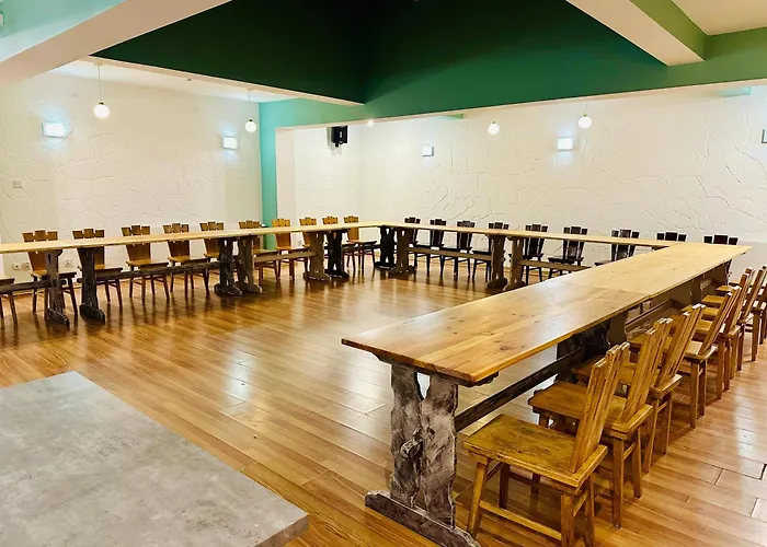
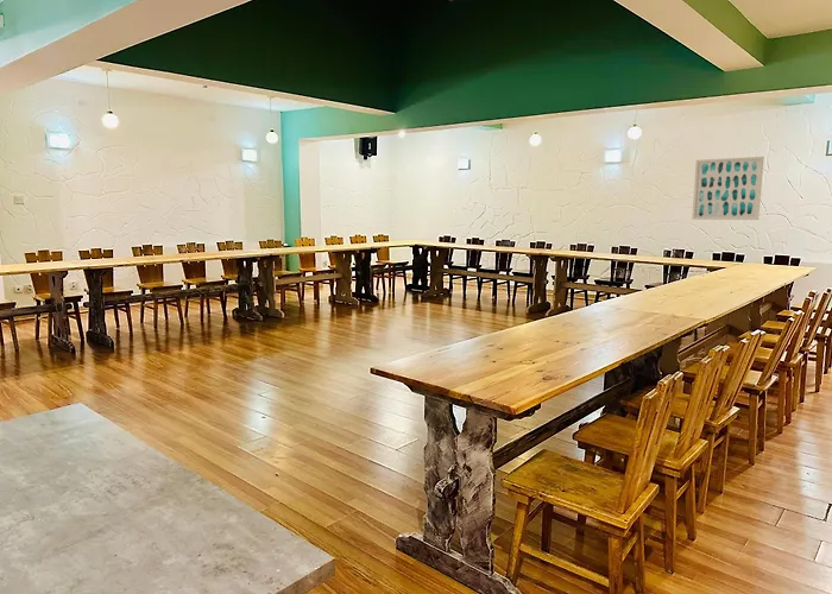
+ wall art (726, 189)
